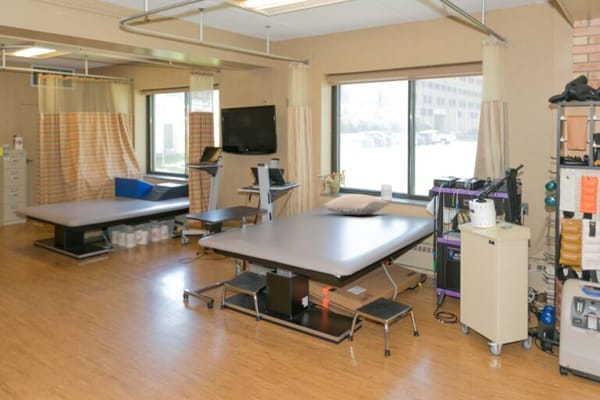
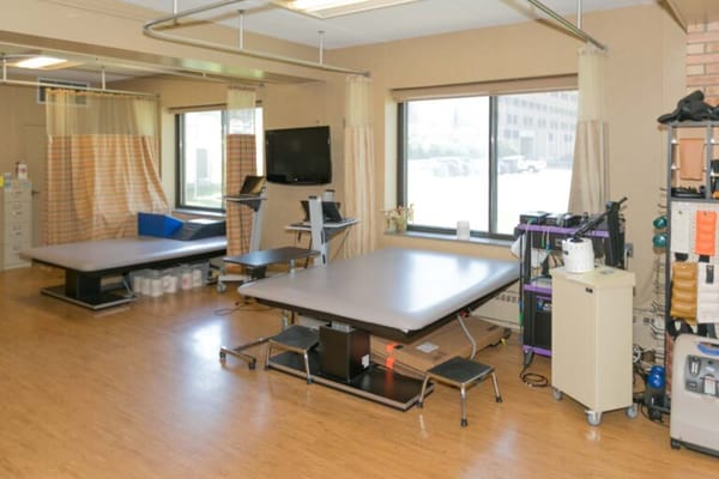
- pillow (356, 204)
